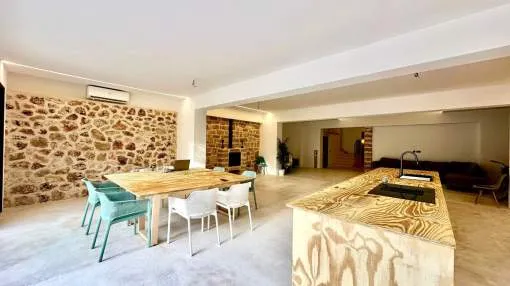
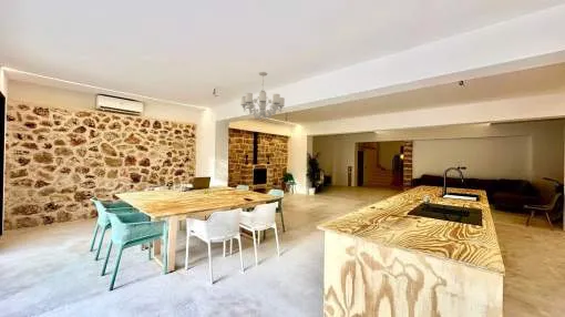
+ chandelier (263, 95)
